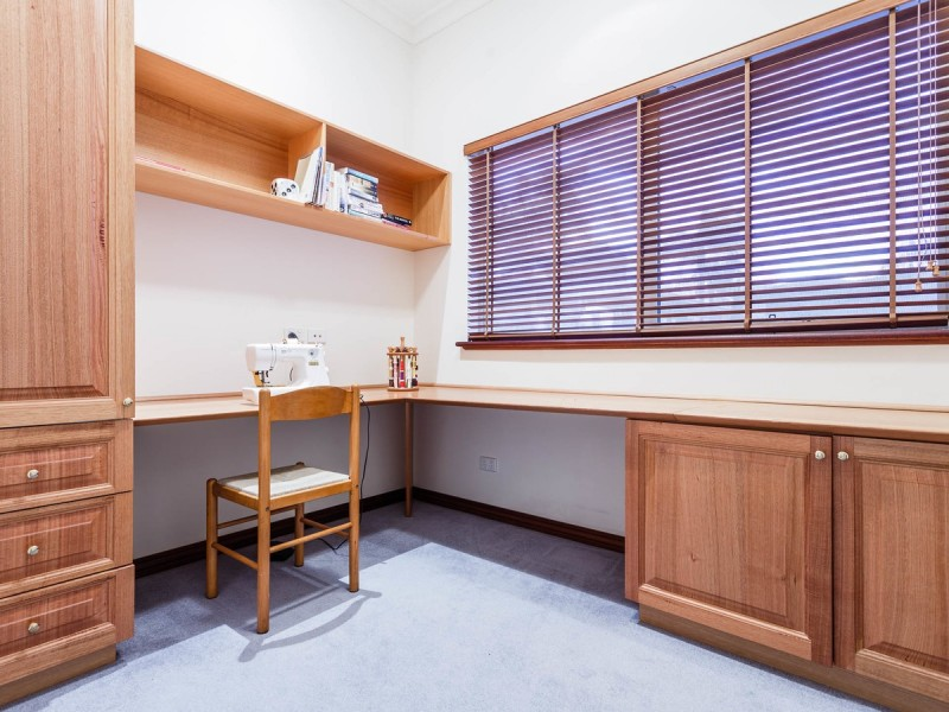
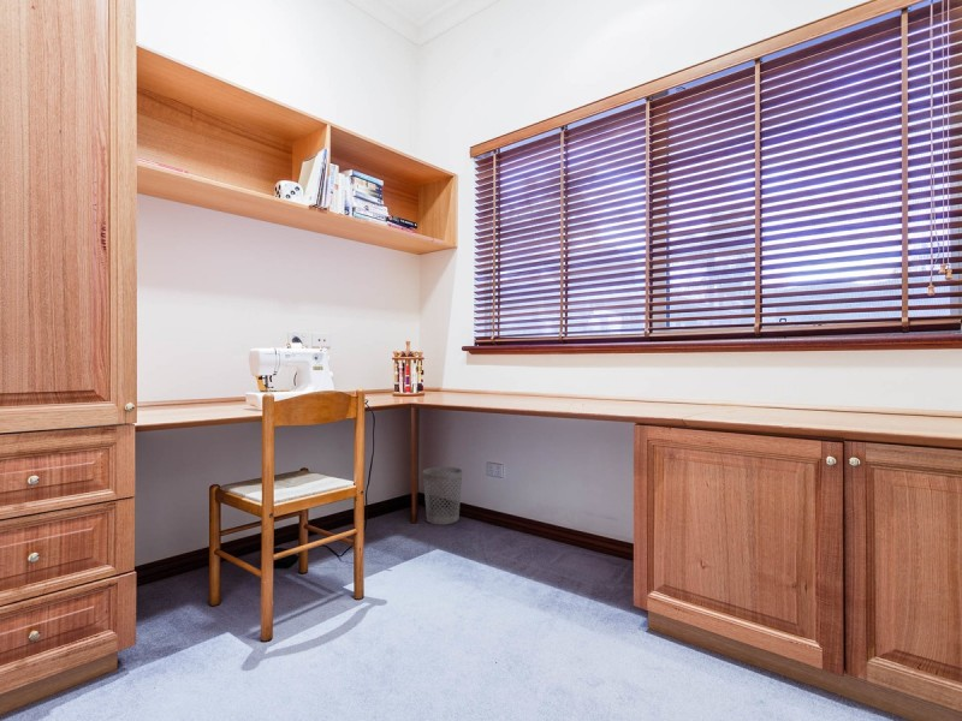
+ wastebasket (443, 495)
